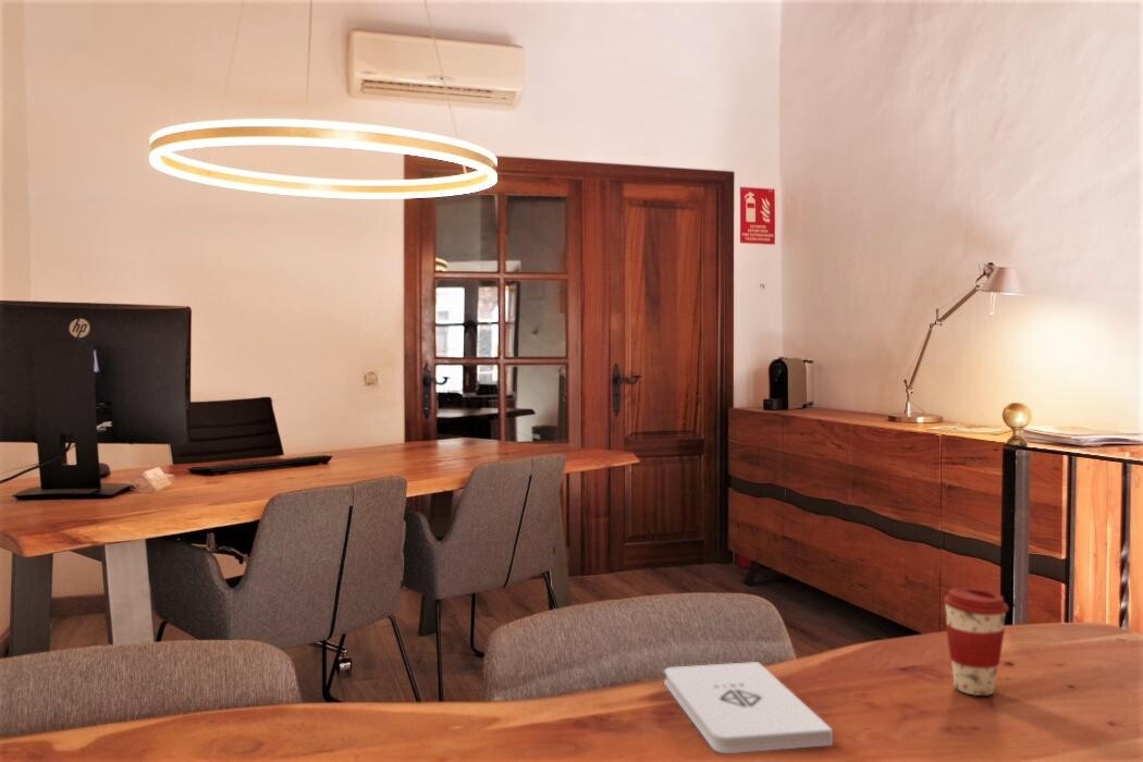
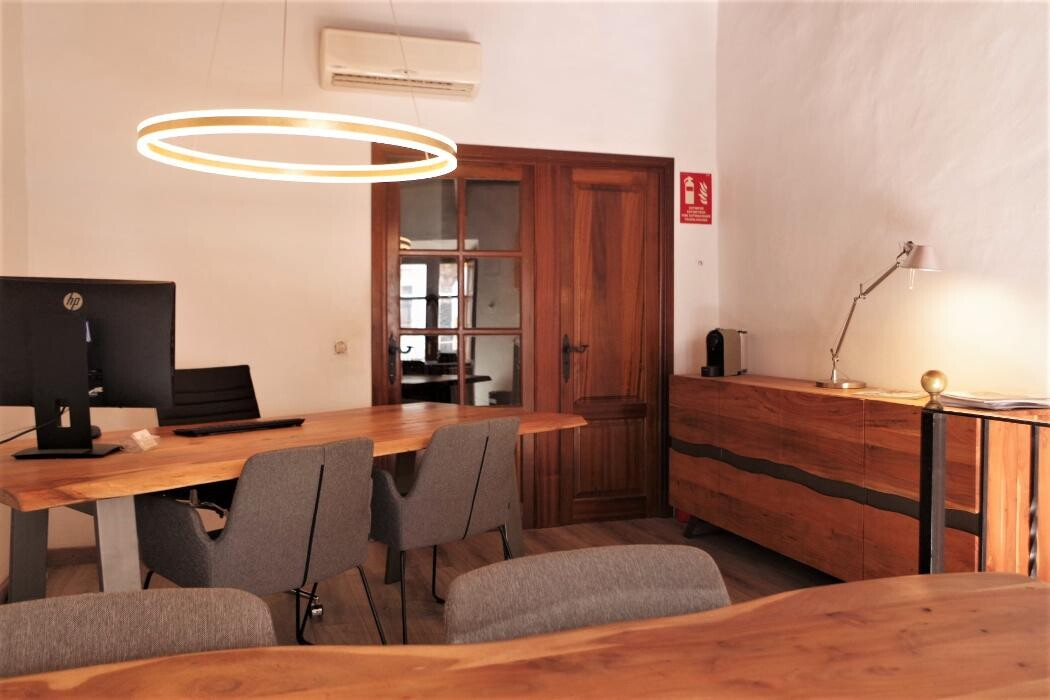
- notepad (739, 702)
- coffee cup (974, 641)
